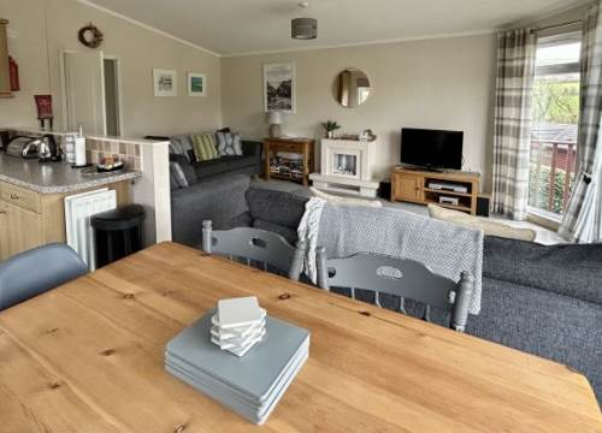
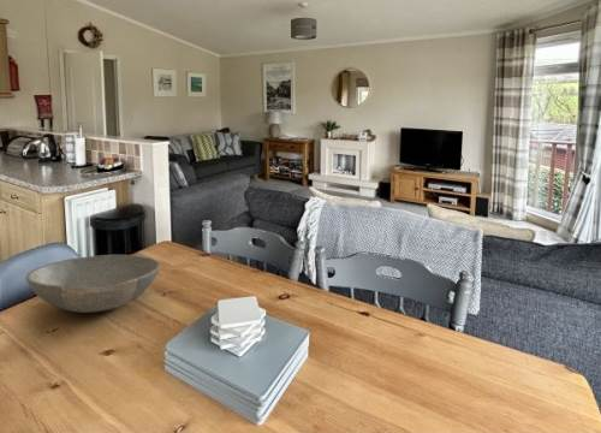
+ bowl (97, 285)
